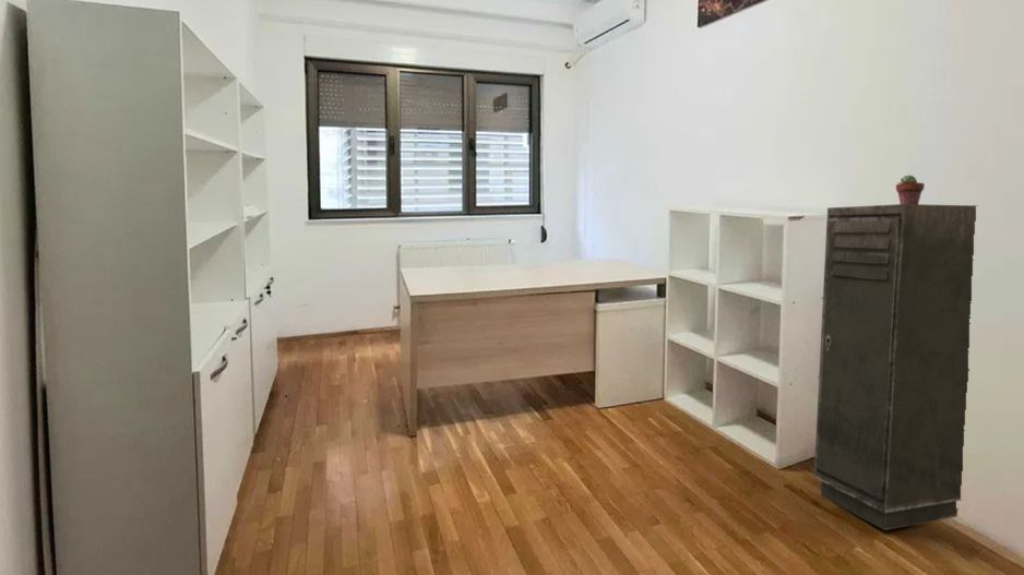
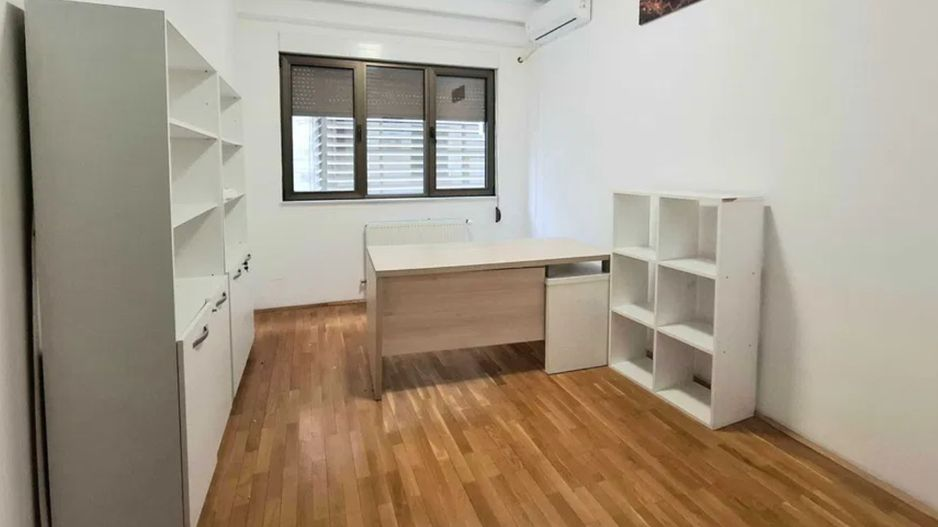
- potted succulent (909, 190)
- storage cabinet (891, 360)
